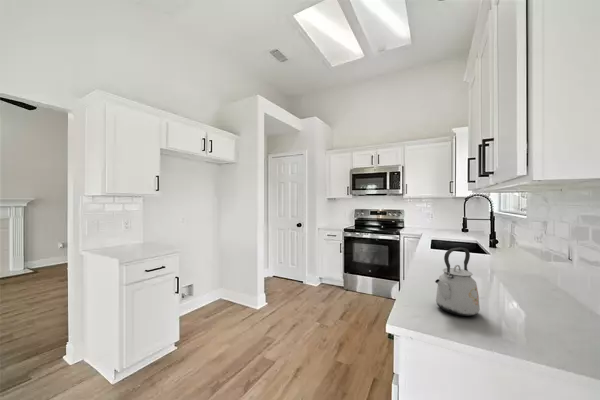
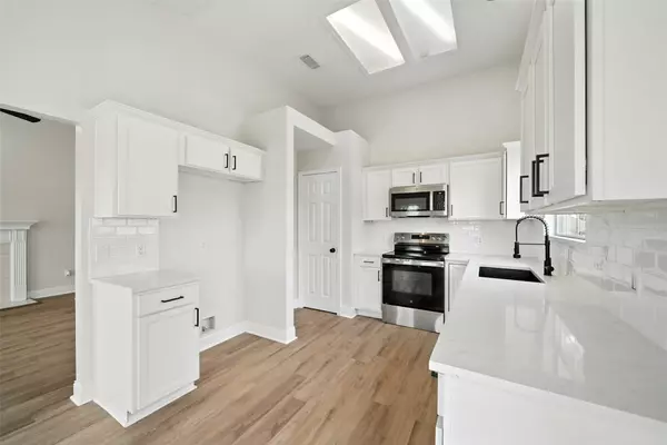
- kettle (452, 280)
